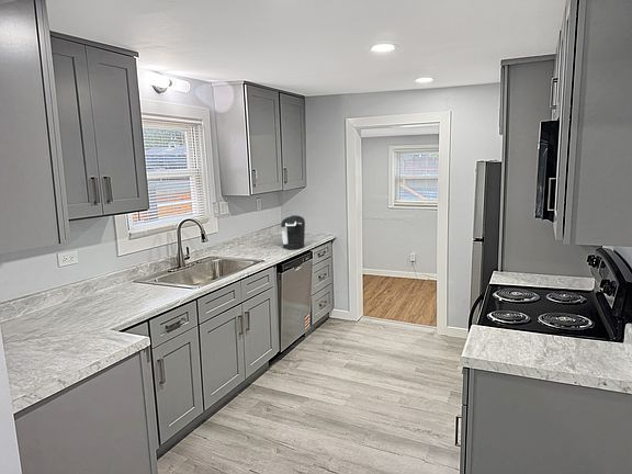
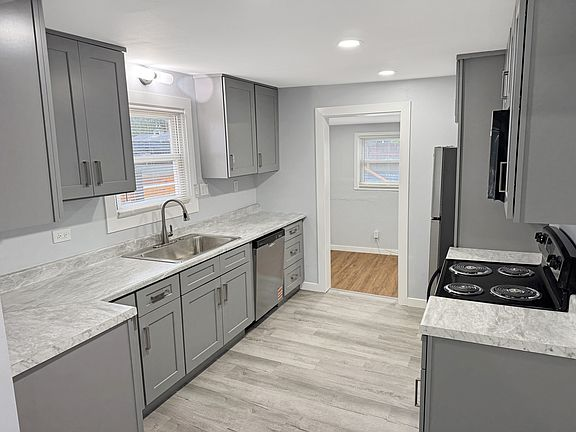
- coffee maker (293, 232)
